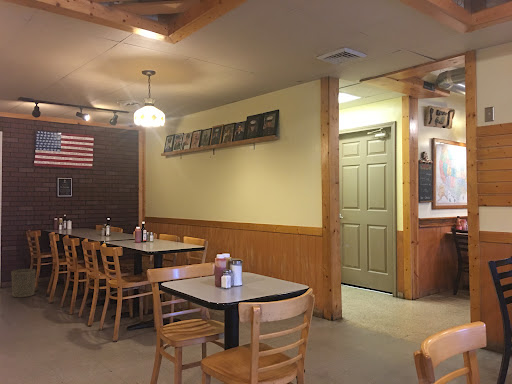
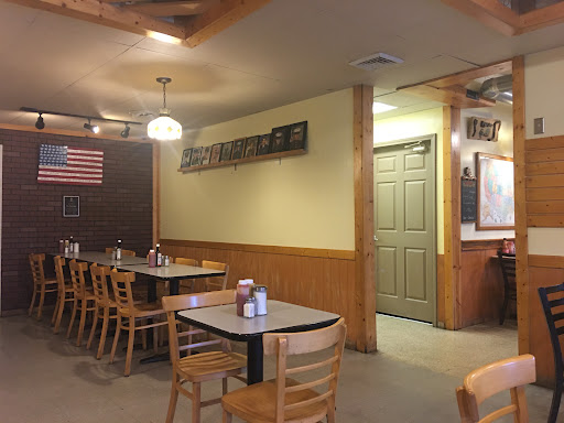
- waste bin (23, 282)
